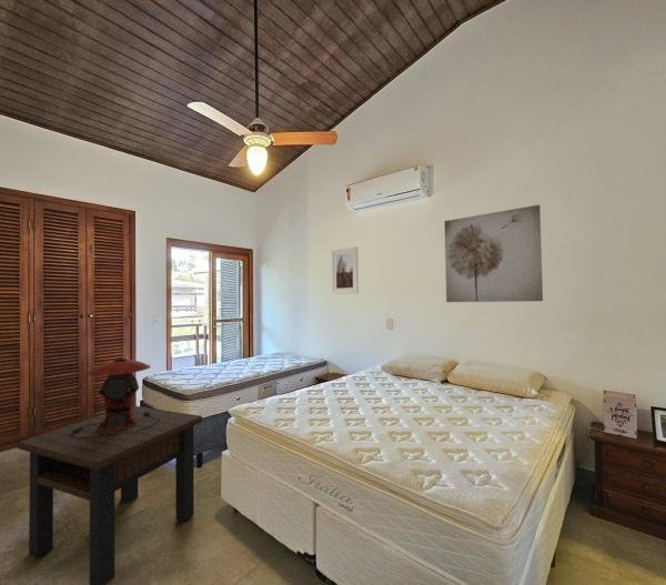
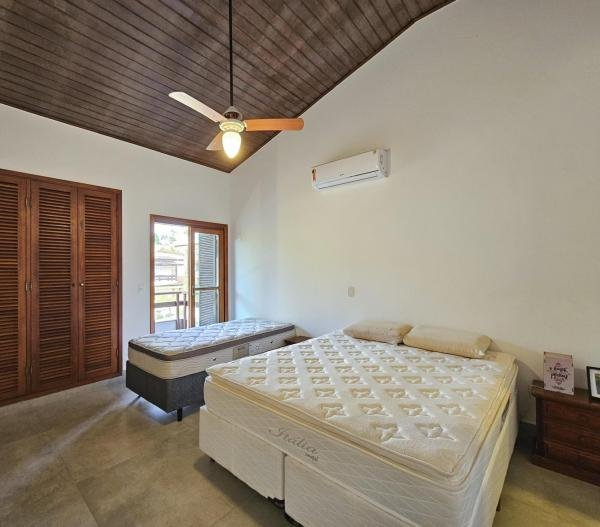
- side table (118, 480)
- table lamp (120, 390)
- wall art (488, 258)
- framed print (344, 271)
